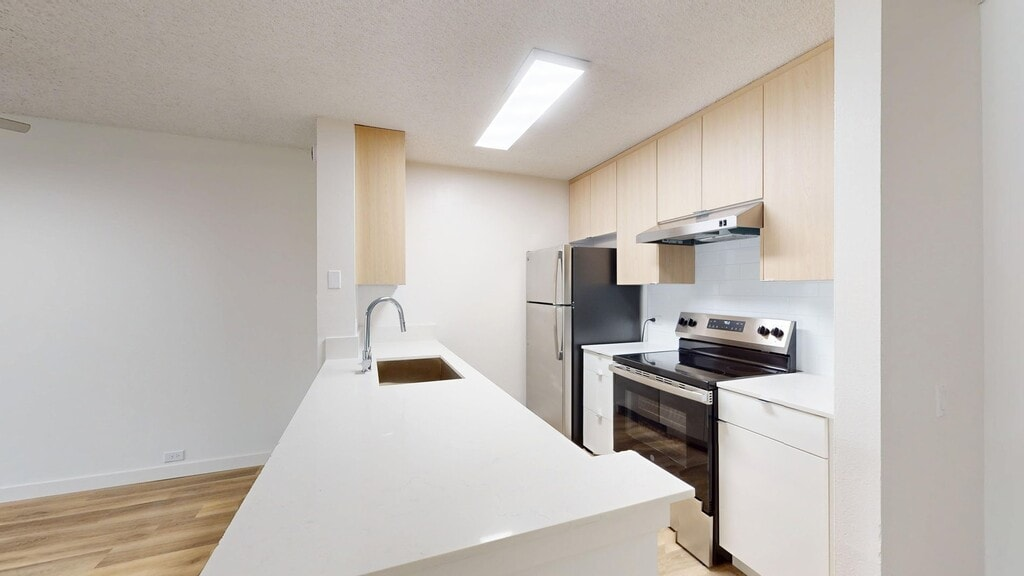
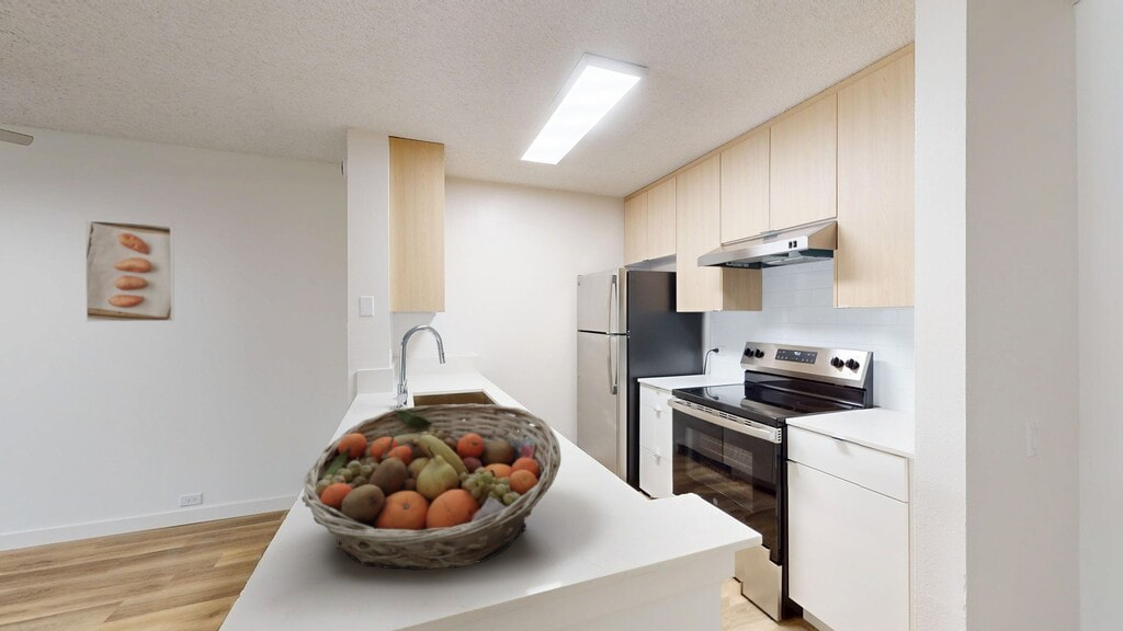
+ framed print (131, 272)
+ fruit basket (439, 473)
